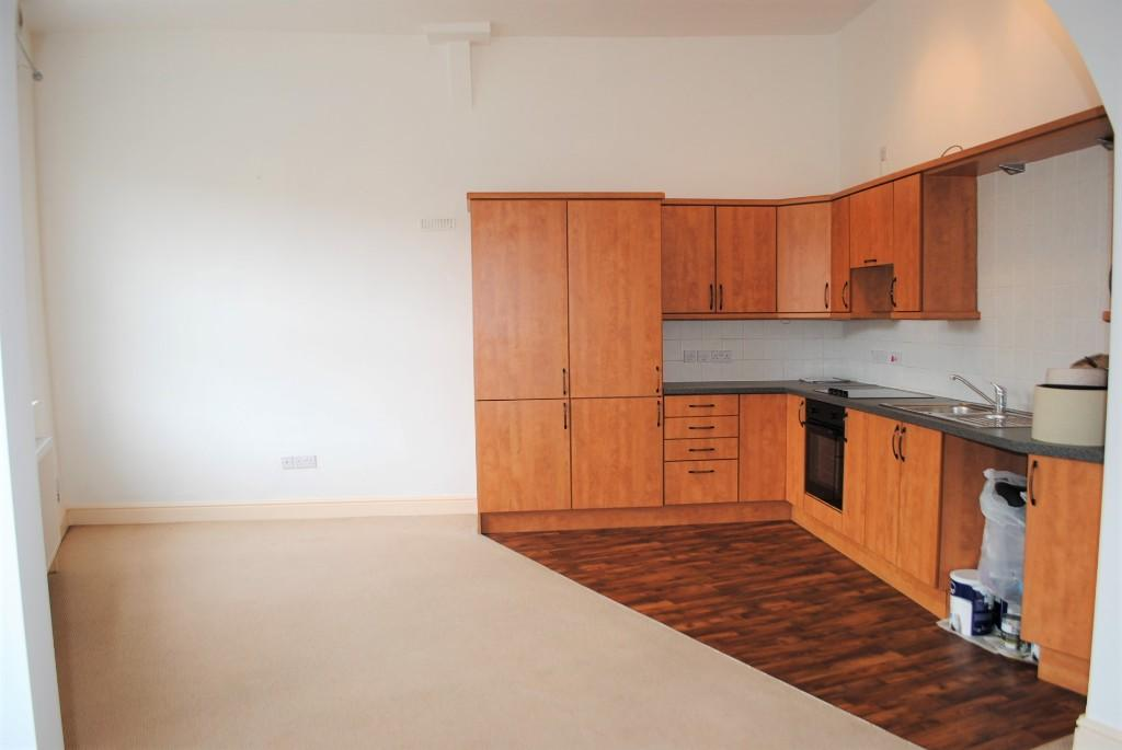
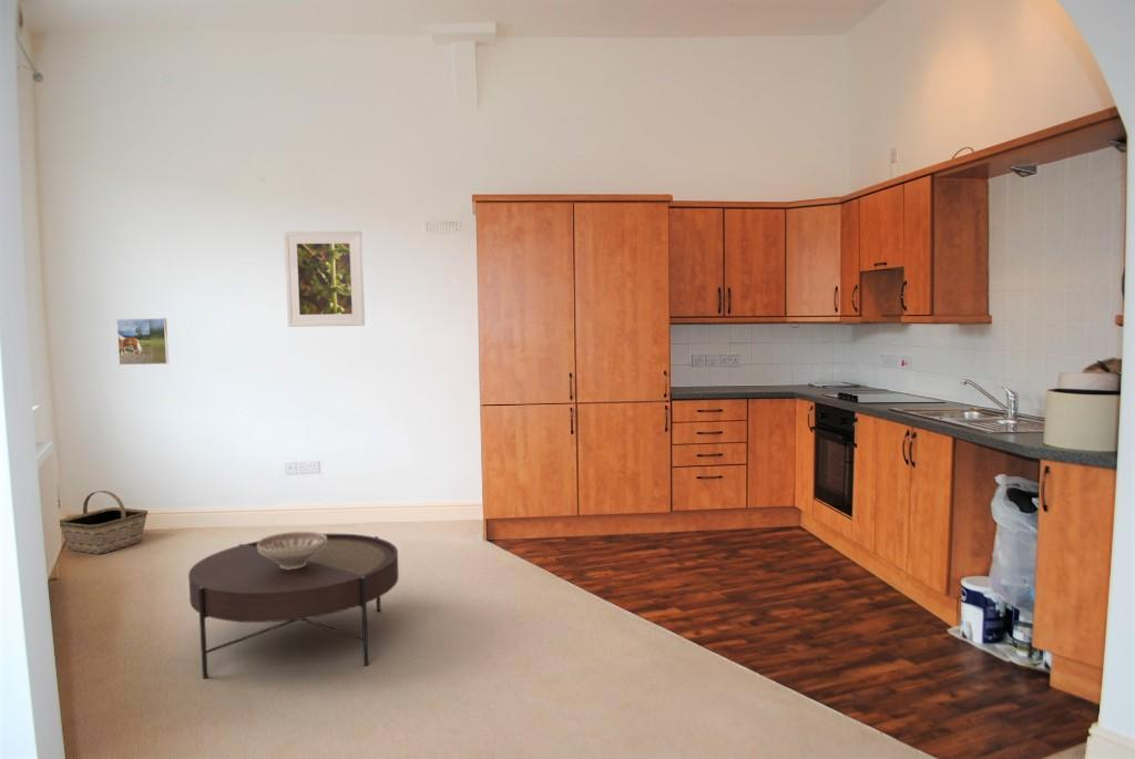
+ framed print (142, 341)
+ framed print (325, 278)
+ decorative bowl (293, 552)
+ coffee table (298, 599)
+ basket (104, 517)
